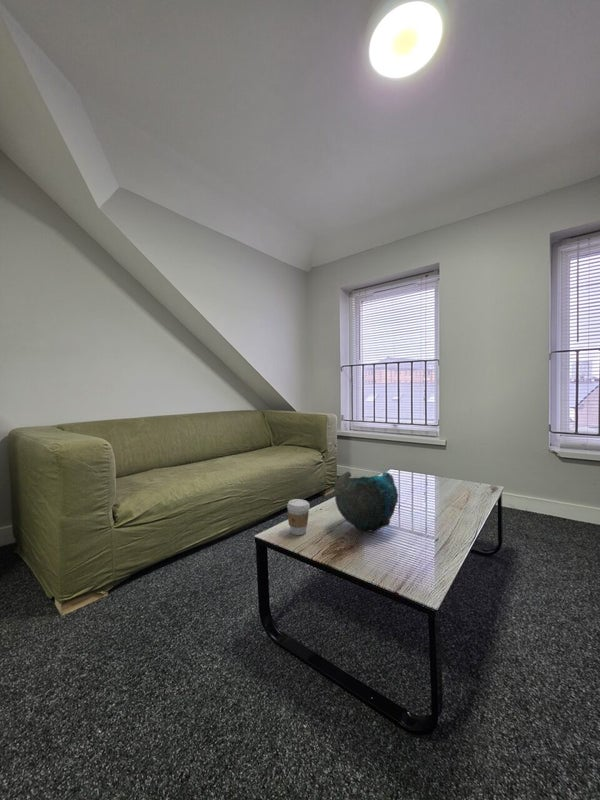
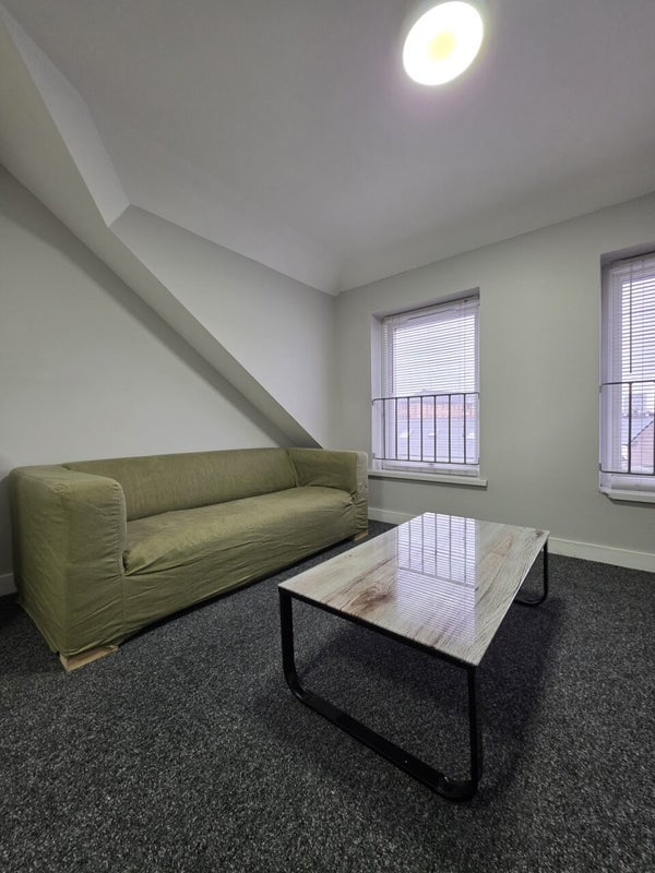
- decorative bowl (365, 499)
- coffee cup (298, 516)
